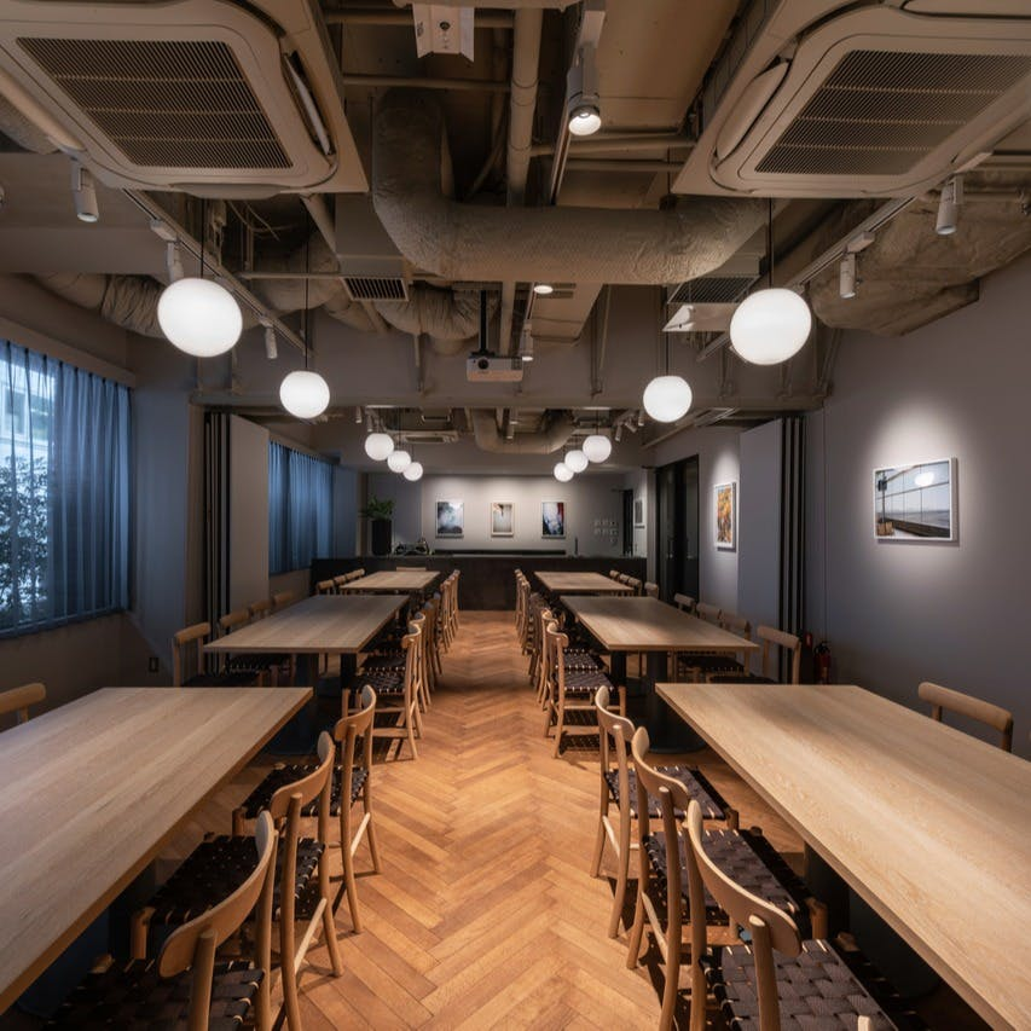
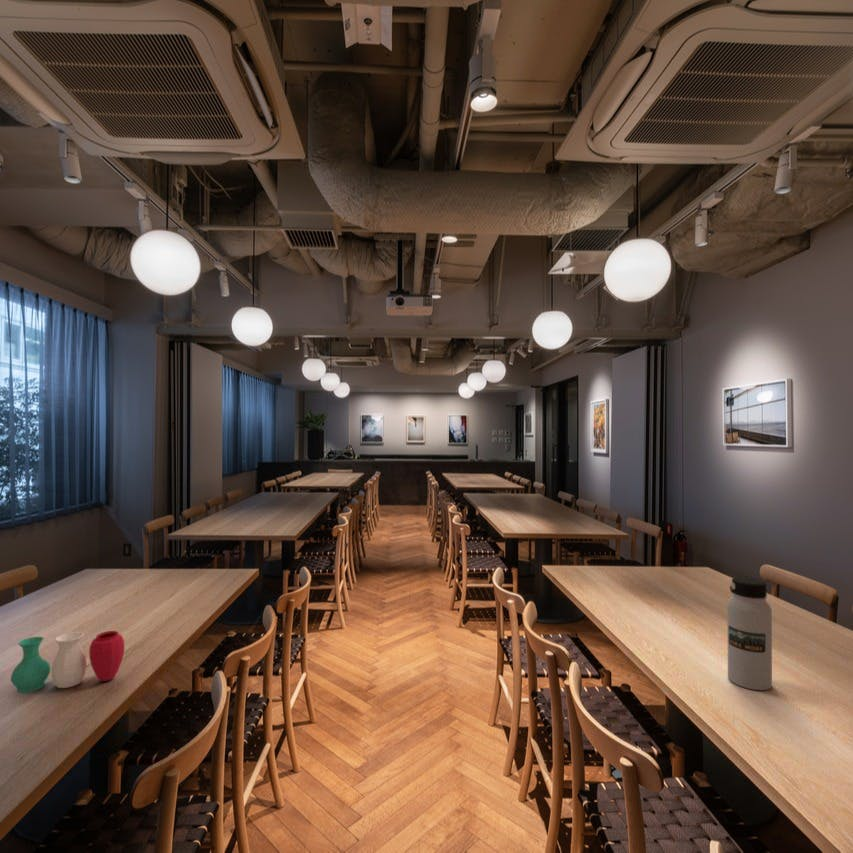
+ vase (69, 659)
+ water bottle (749, 630)
